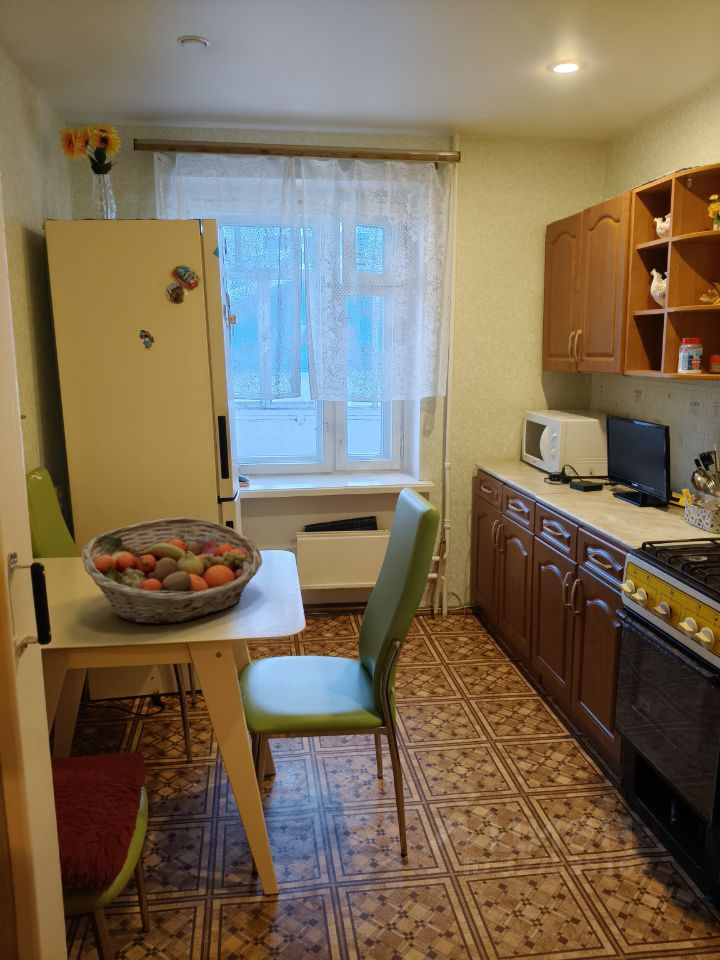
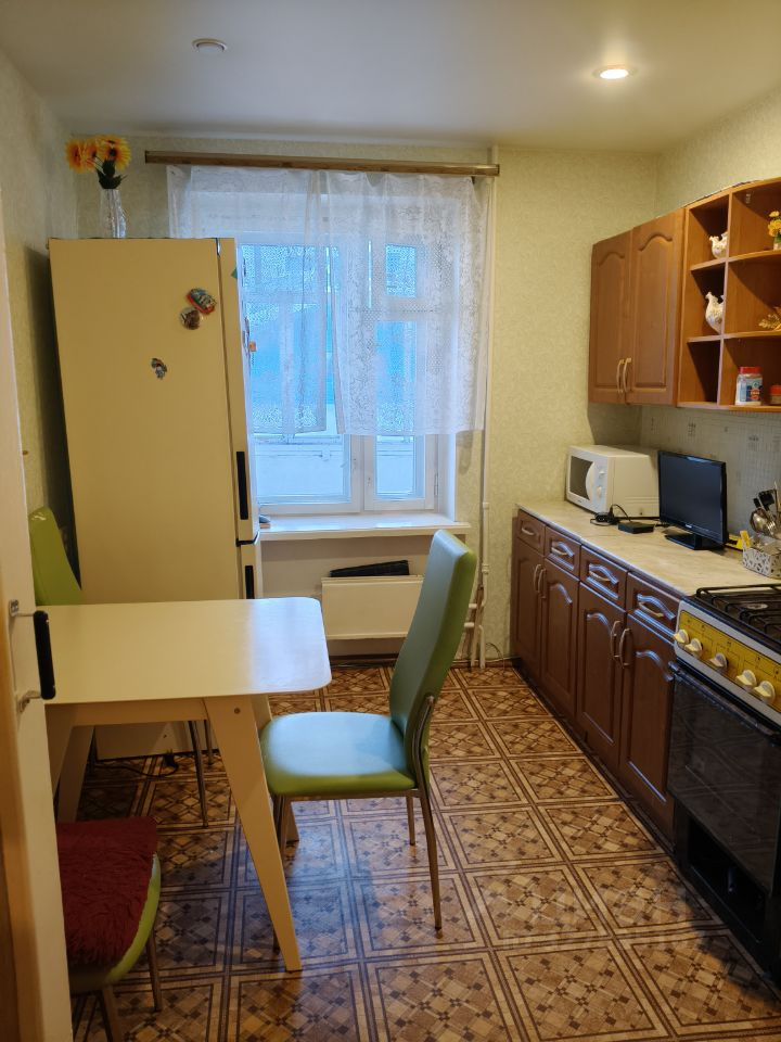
- fruit basket (175, 567)
